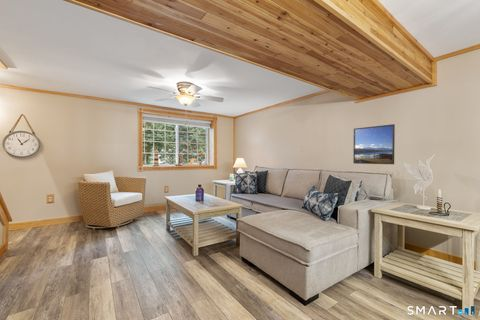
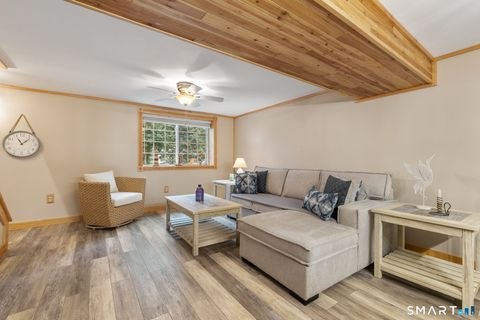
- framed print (372, 145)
